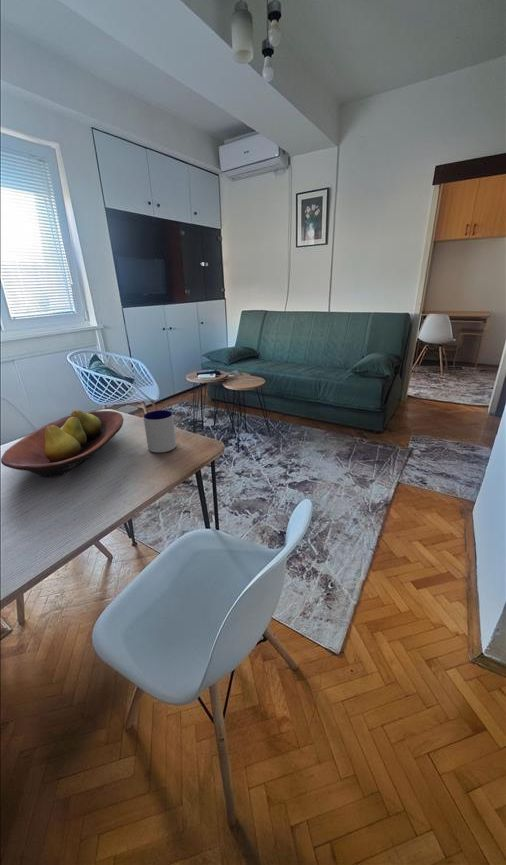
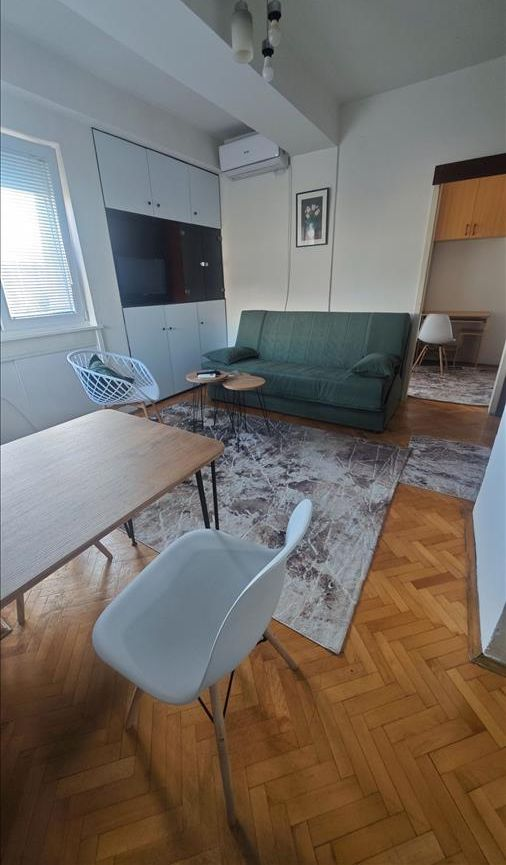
- fruit bowl (70, 435)
- mug (160, 428)
